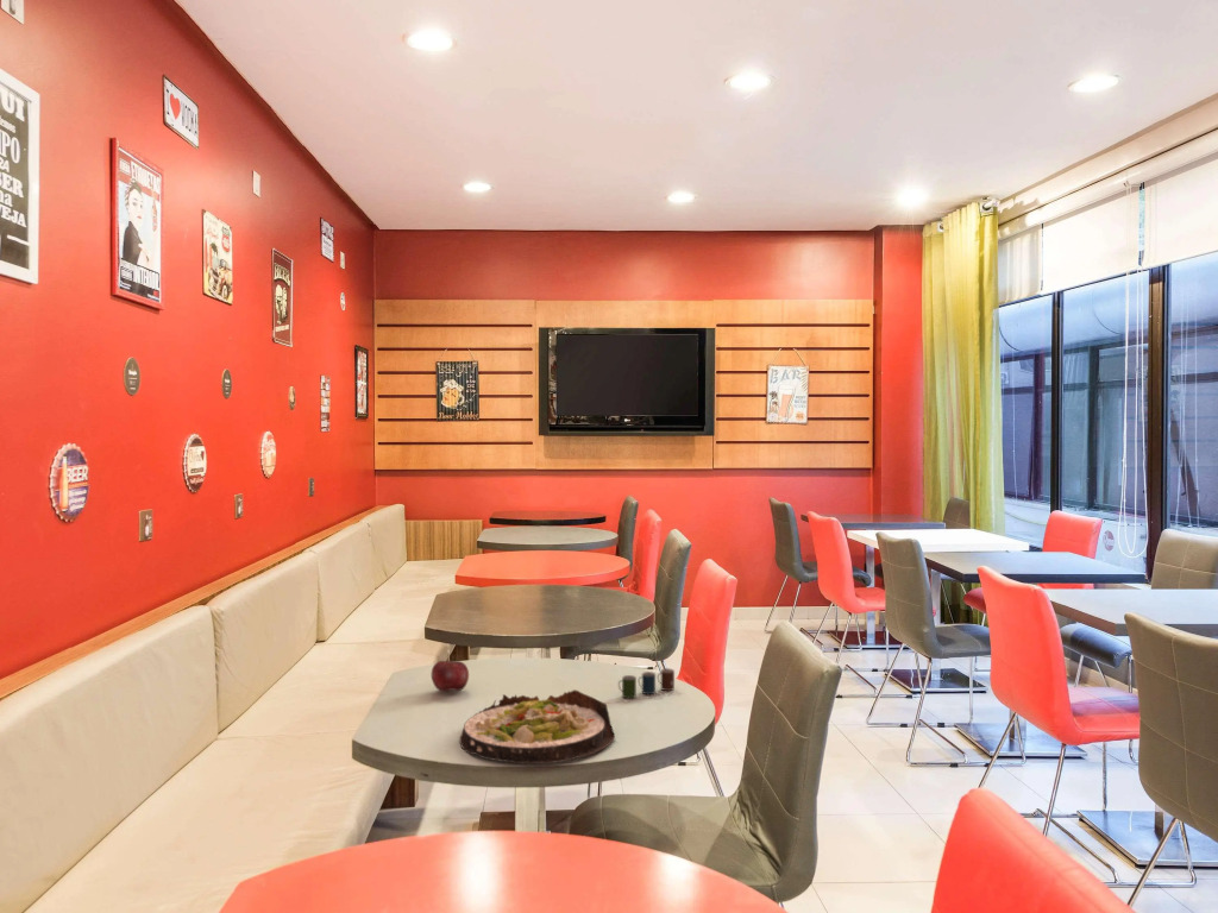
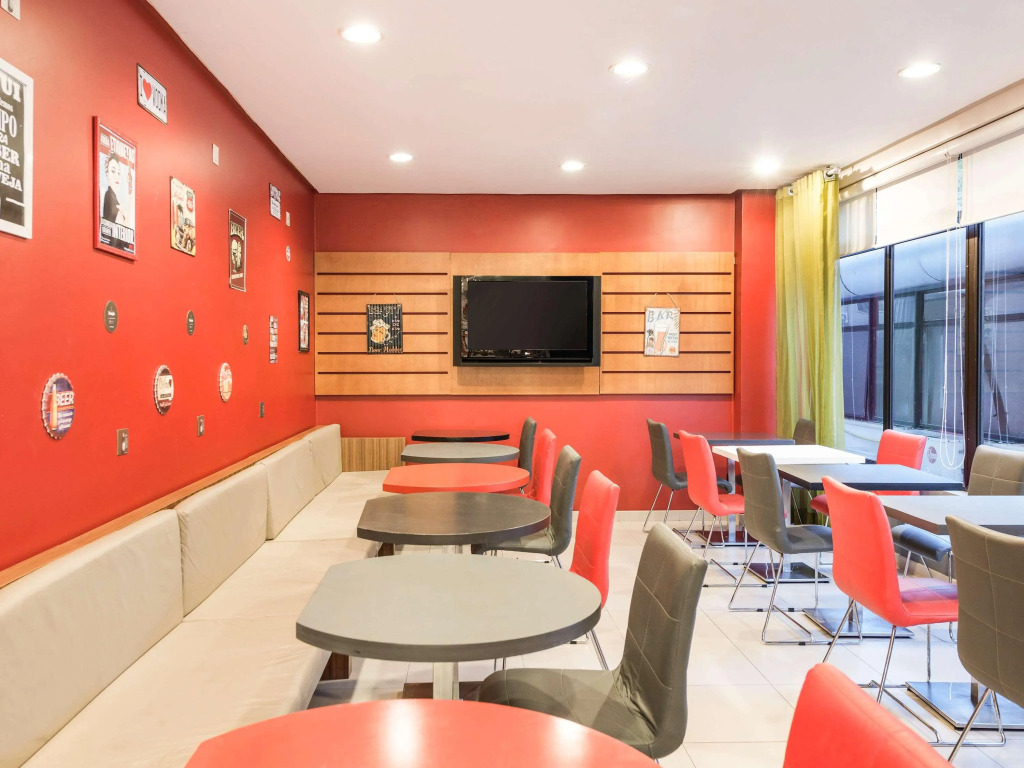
- apple (450, 673)
- salad plate (533, 723)
- cup (646, 676)
